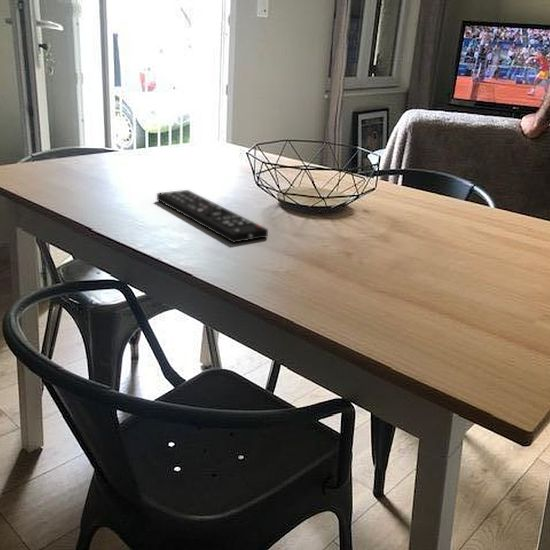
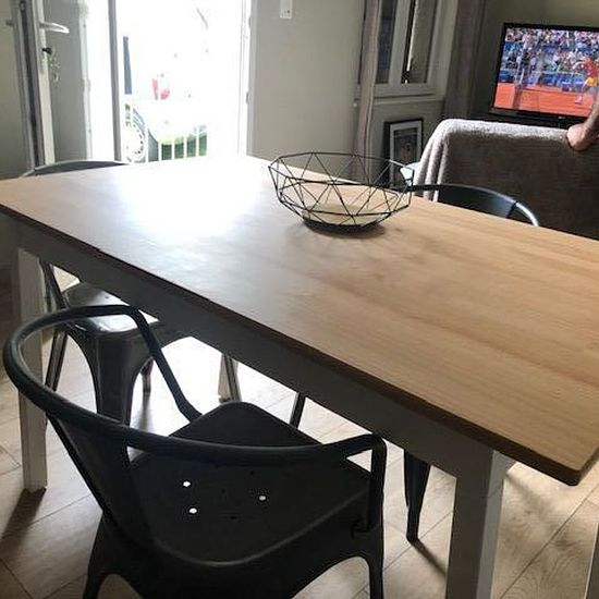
- remote control (208, 212)
